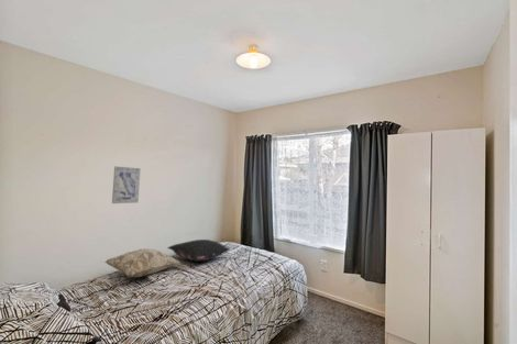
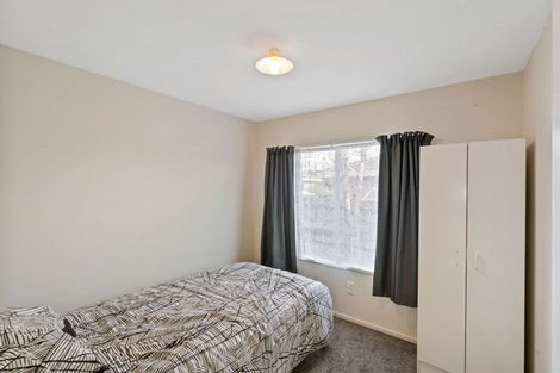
- pillow (198, 248)
- decorative pillow (143, 262)
- wall art (127, 185)
